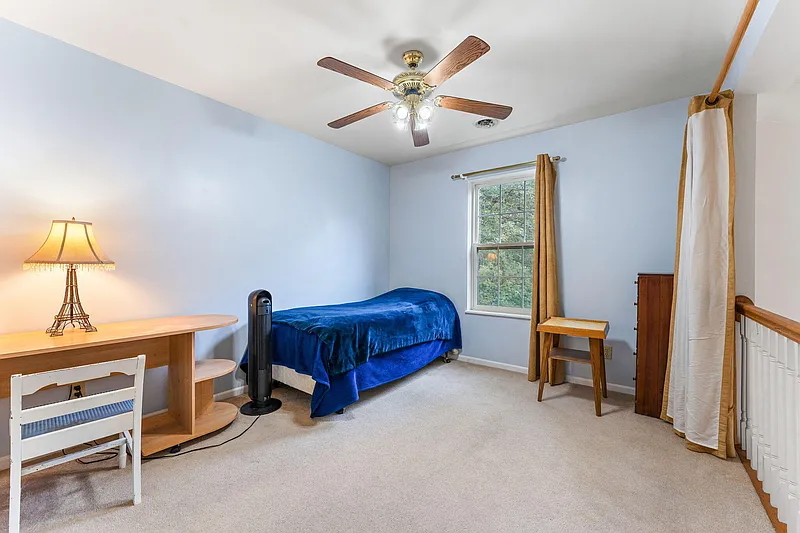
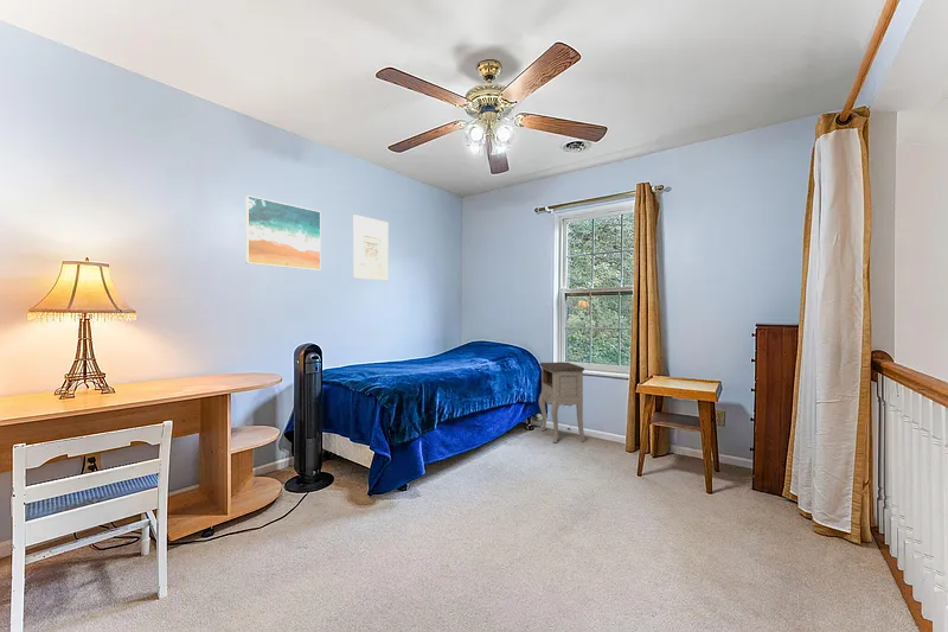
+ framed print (286, 235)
+ wall art (371, 249)
+ nightstand (561, 400)
